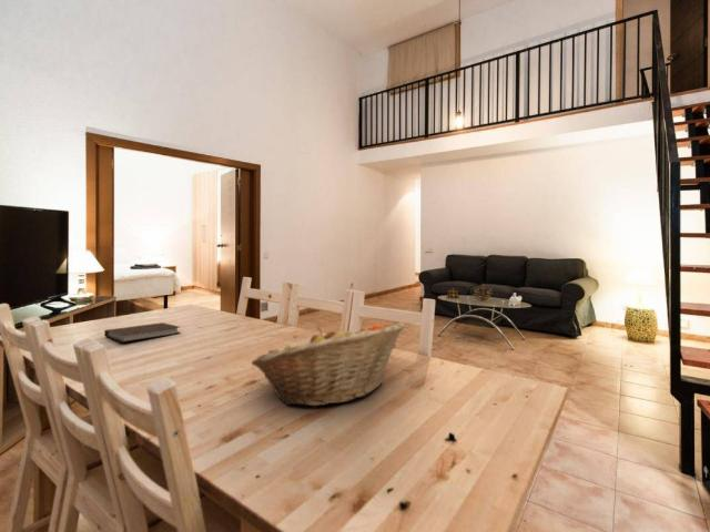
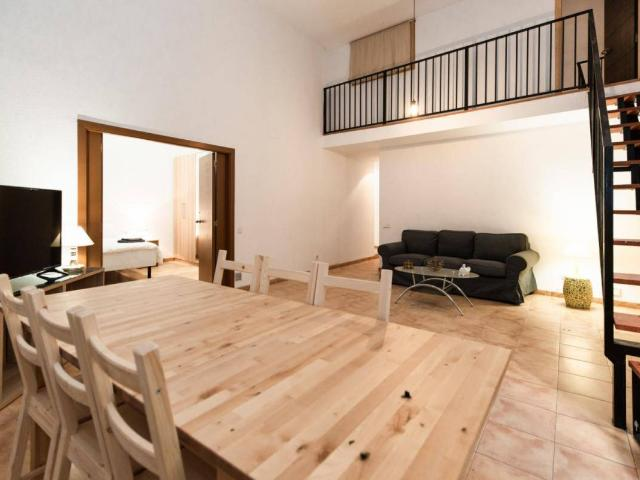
- fruit basket (334, 355)
- notebook (143, 331)
